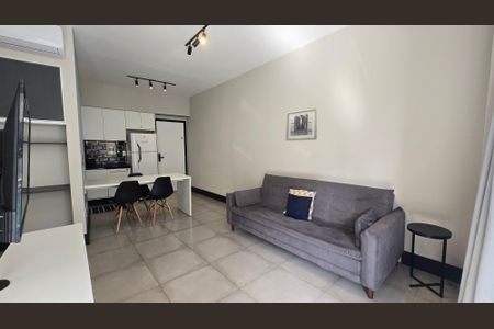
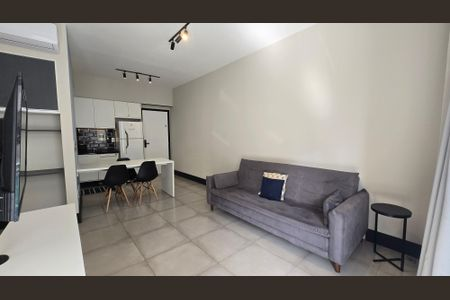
- wall art (300, 125)
